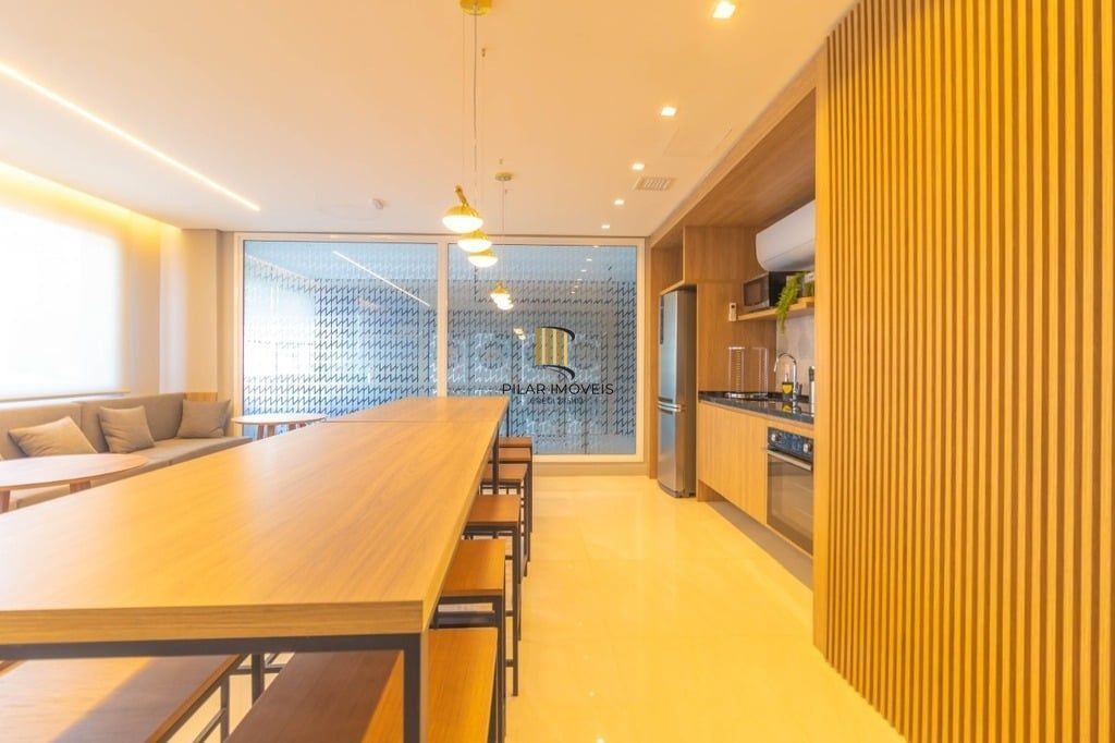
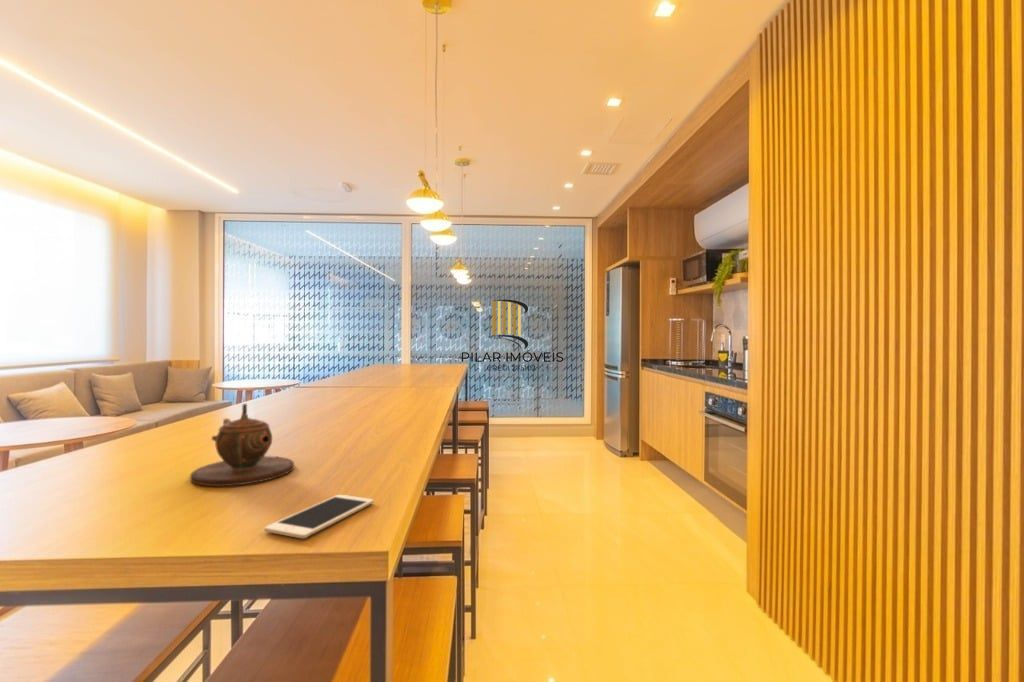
+ cell phone (323, 514)
+ teapot (244, 438)
